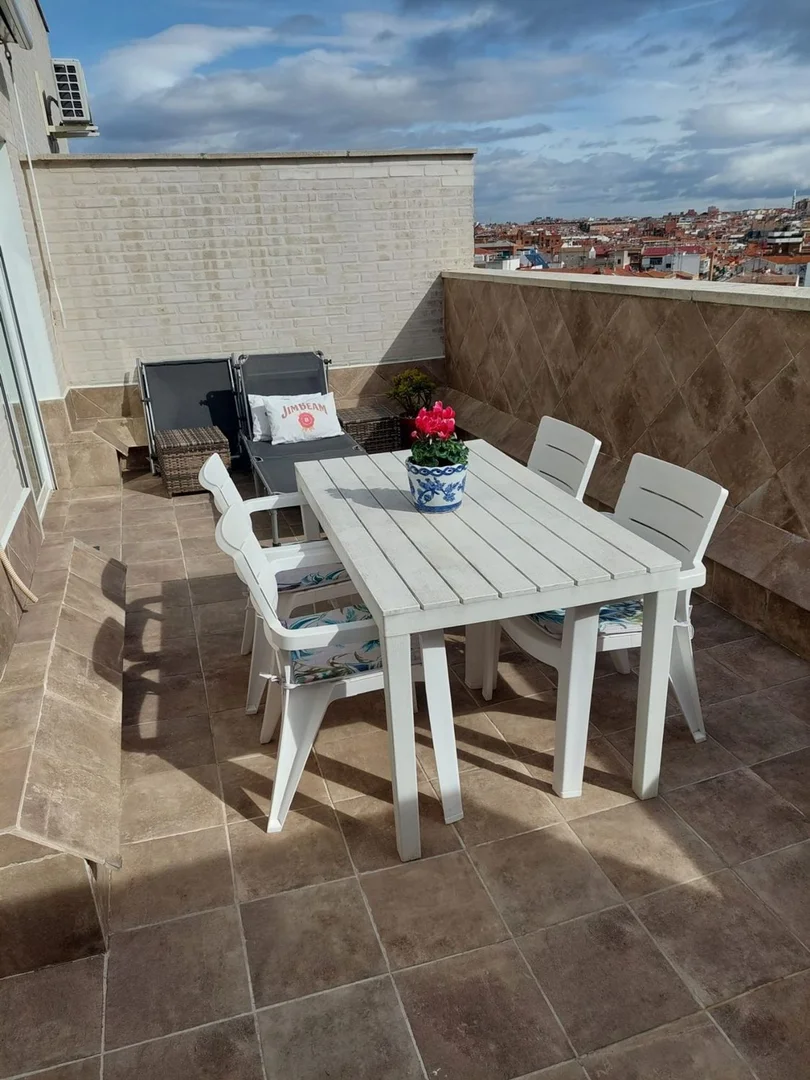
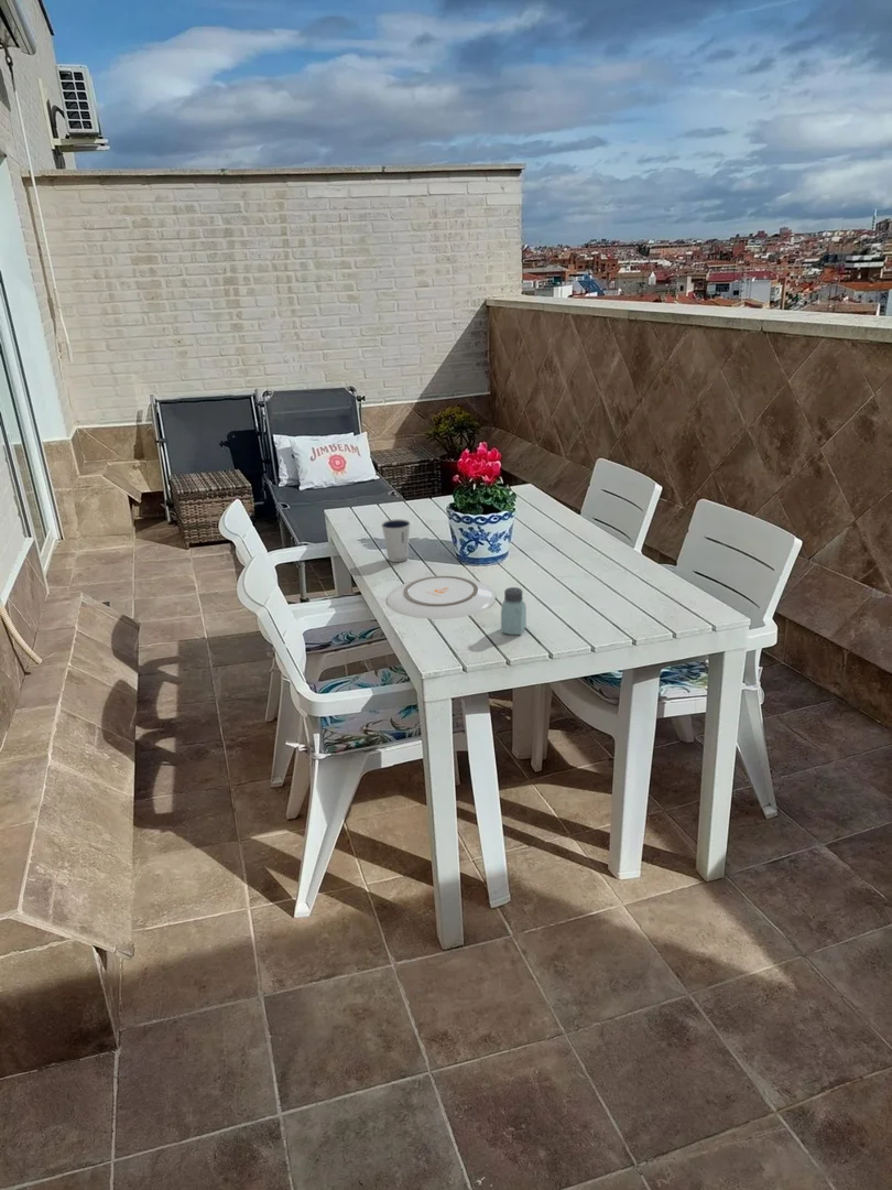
+ saltshaker (513, 610)
+ dixie cup (396, 541)
+ plate (440, 594)
